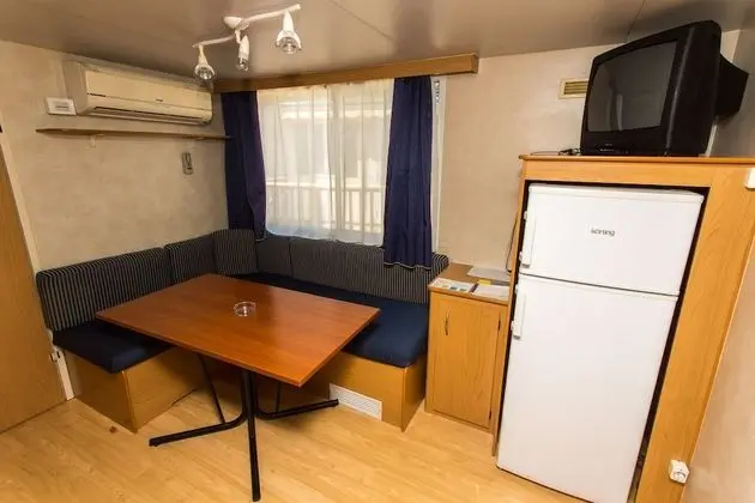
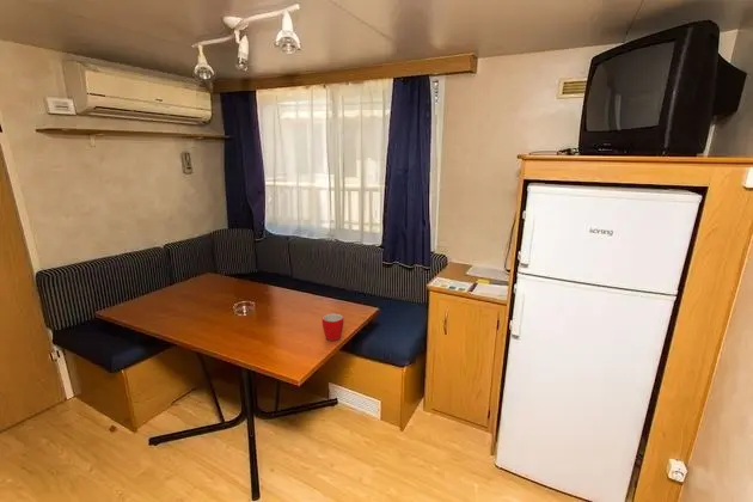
+ mug (333, 325)
